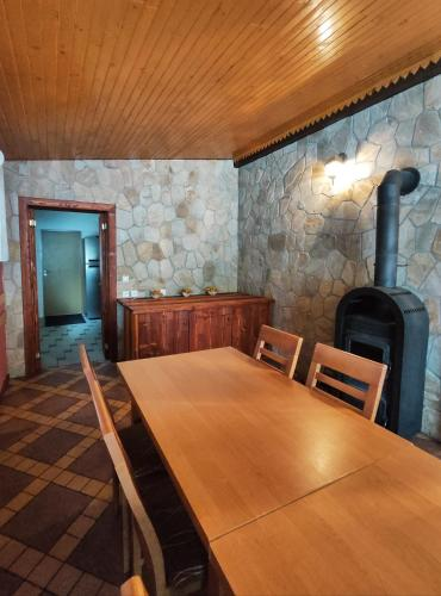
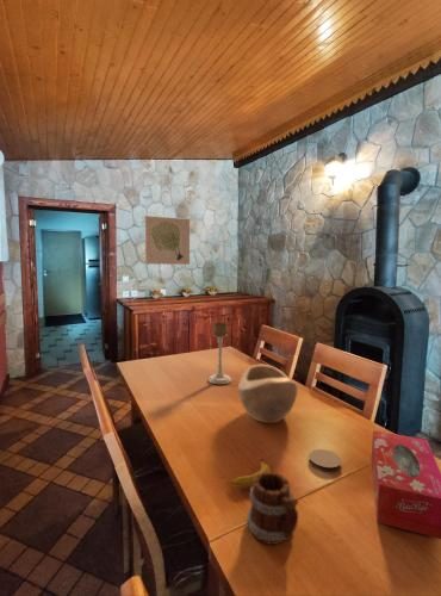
+ tissue box (404, 476)
+ wall art (168, 241)
+ mug (275, 507)
+ coaster (324, 459)
+ banana (251, 474)
+ candle holder (219, 352)
+ decorative bowl (266, 393)
